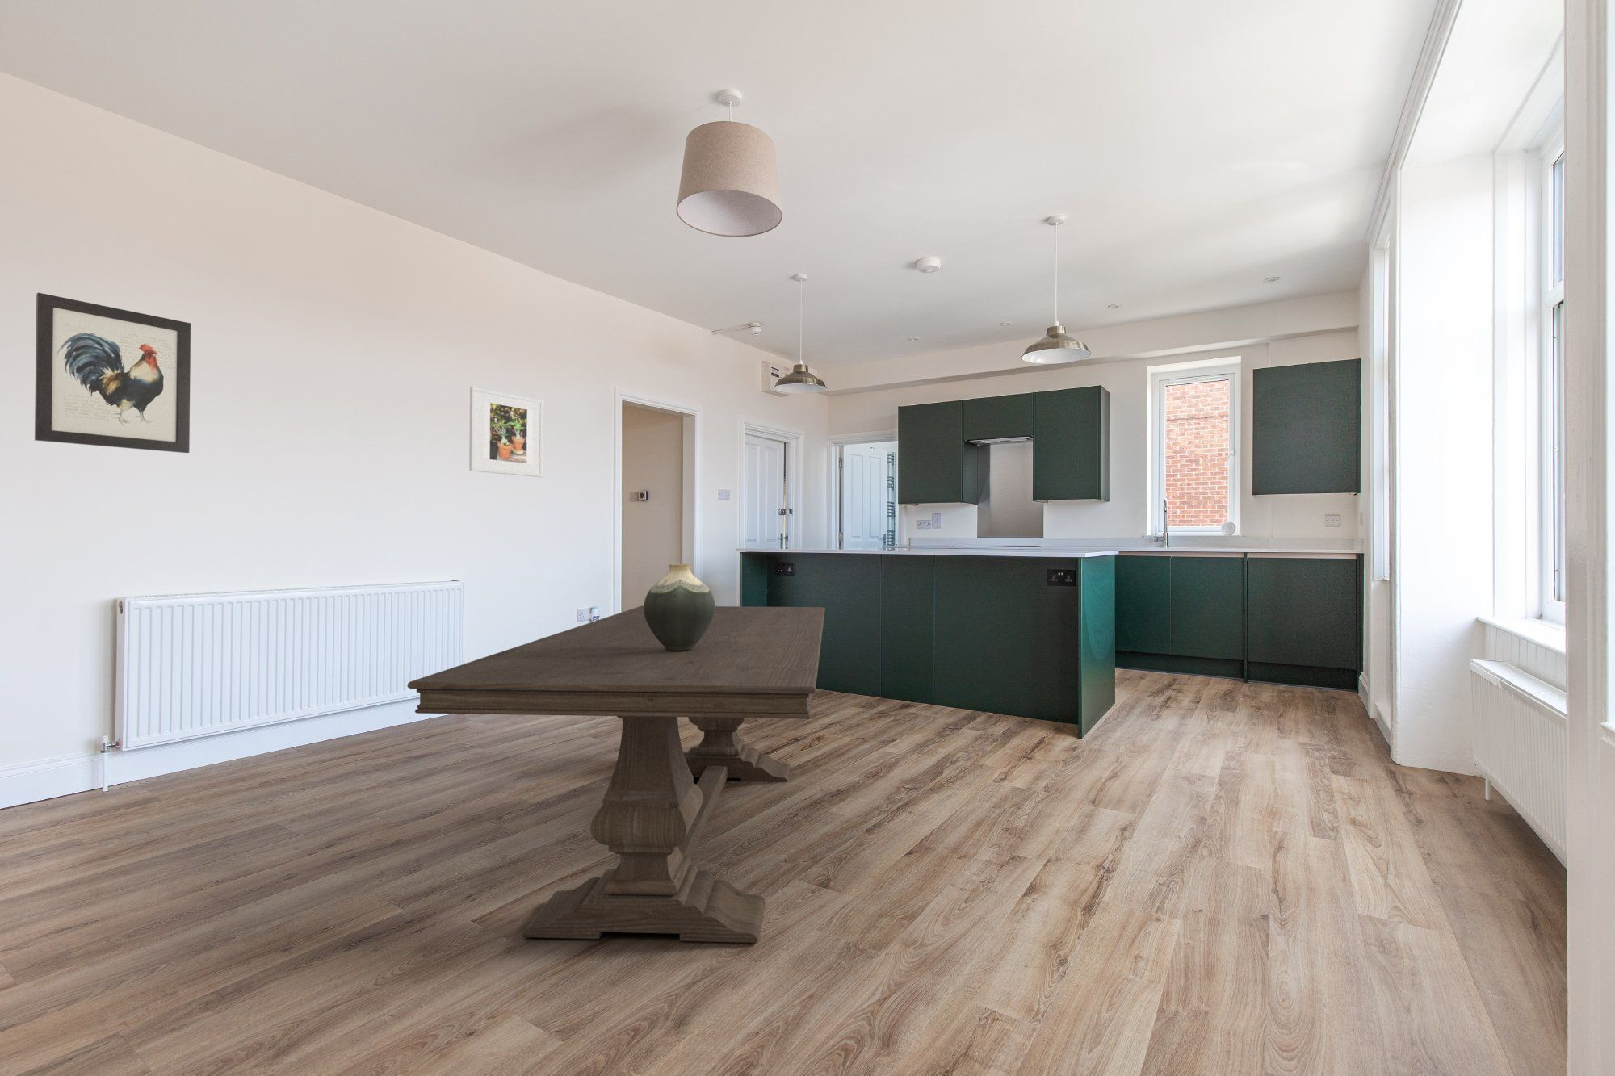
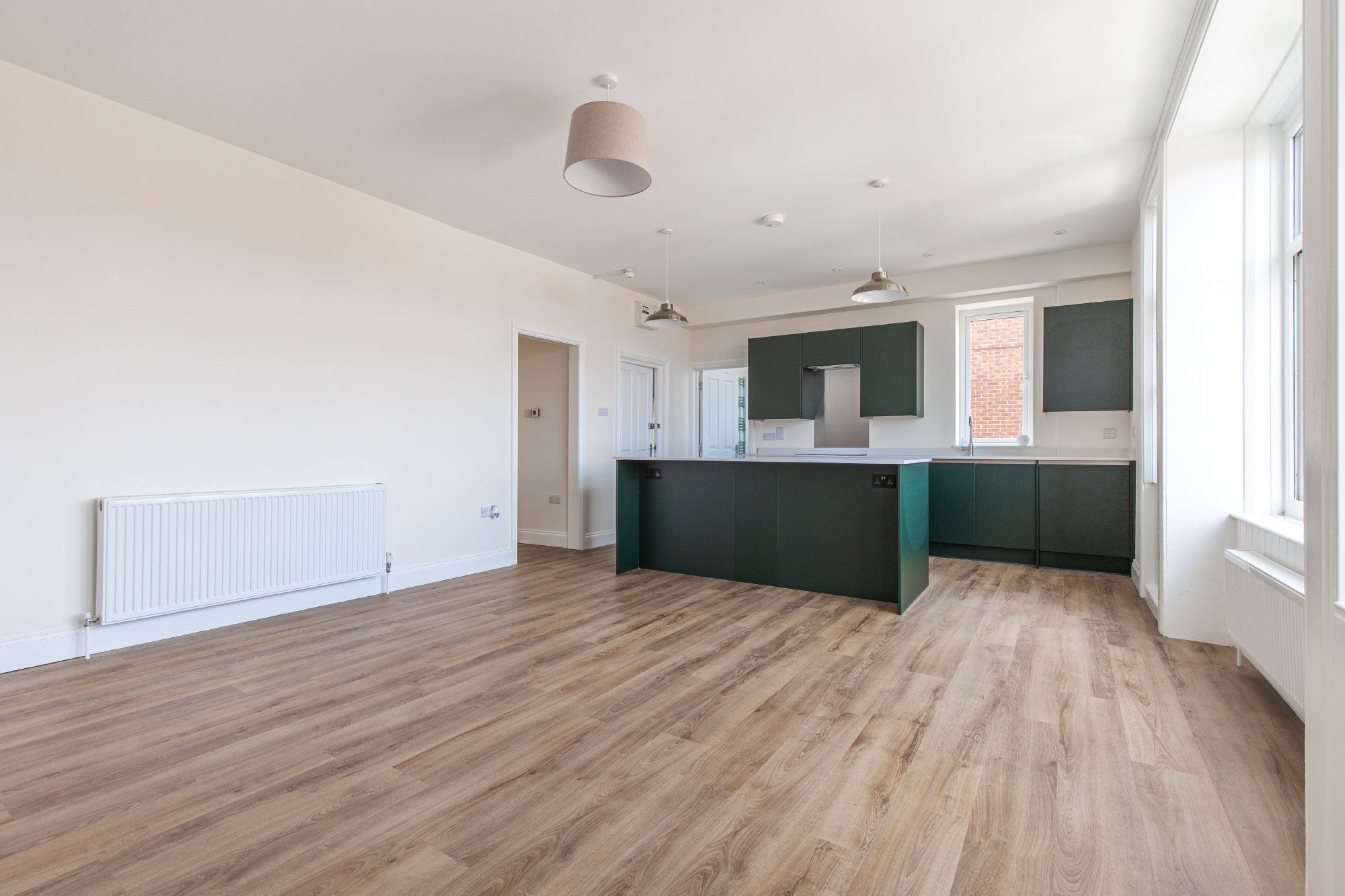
- vase (680, 606)
- wall art (118, 378)
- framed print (508, 434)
- dining table (698, 729)
